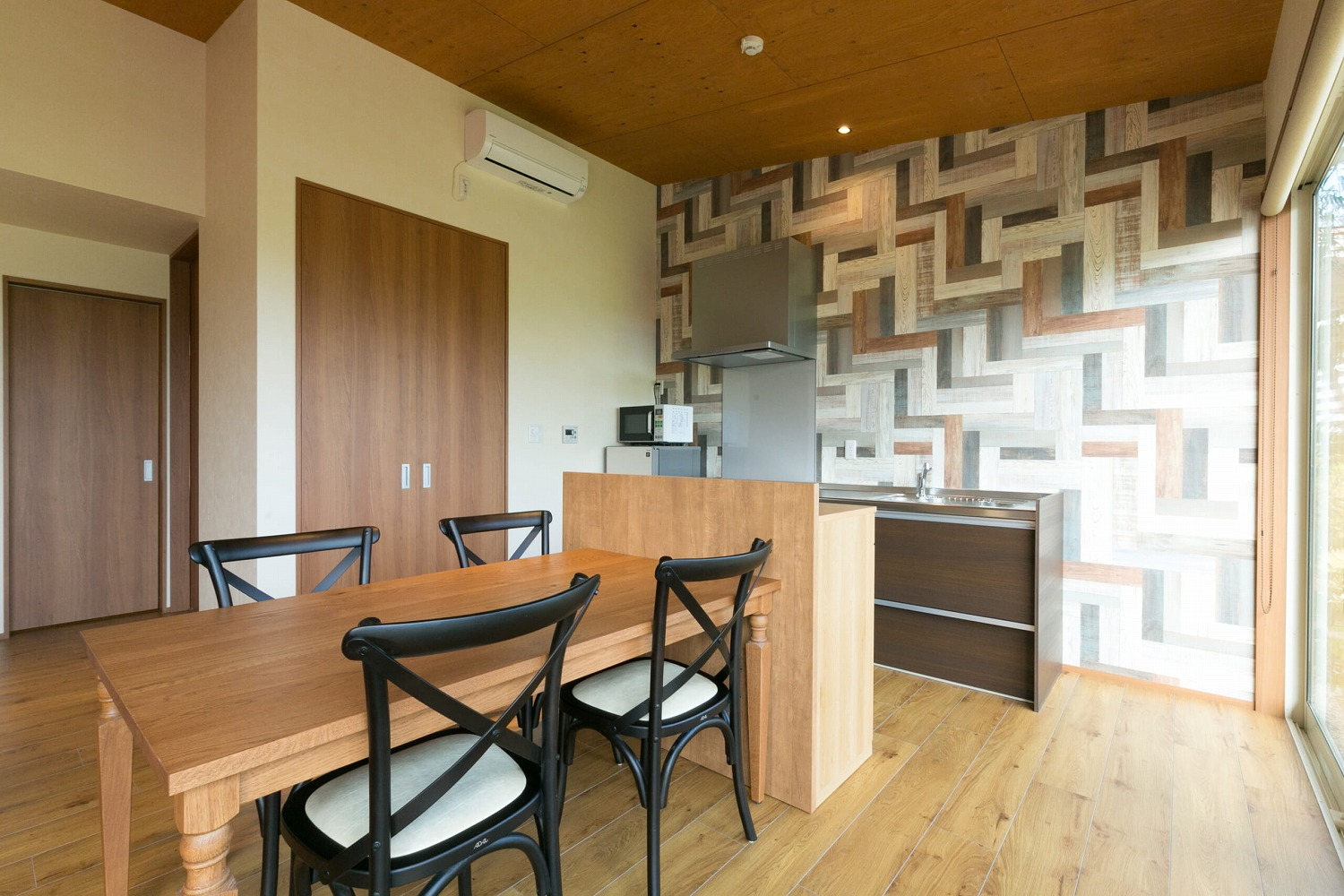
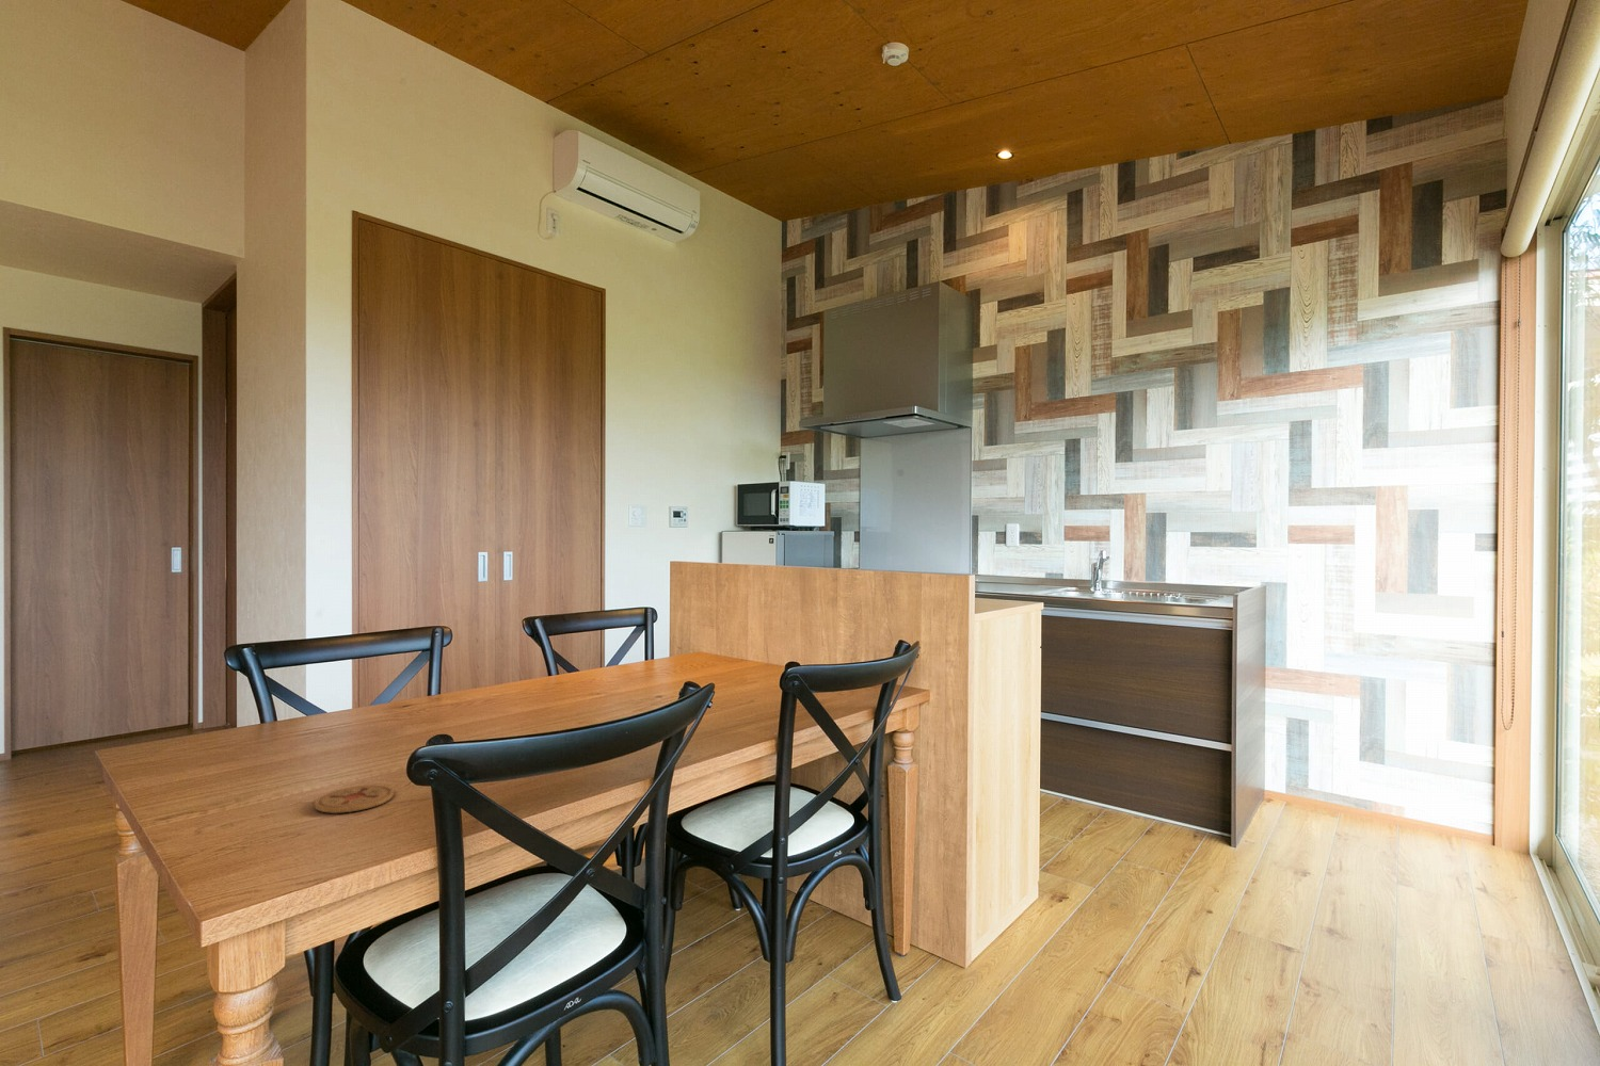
+ coaster (354, 797)
